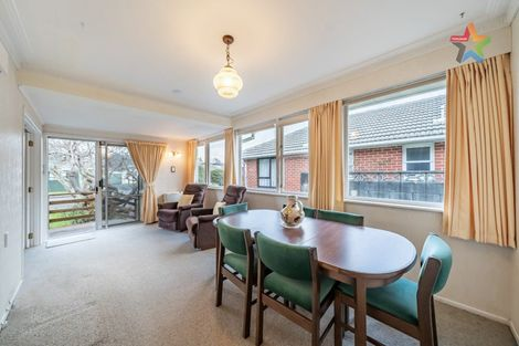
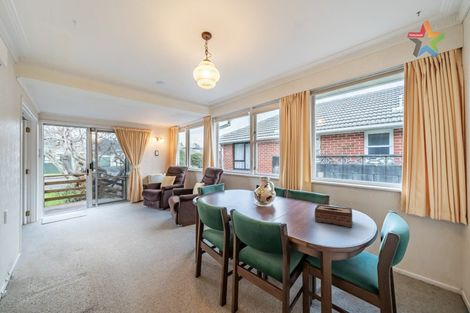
+ tissue box (333, 215)
